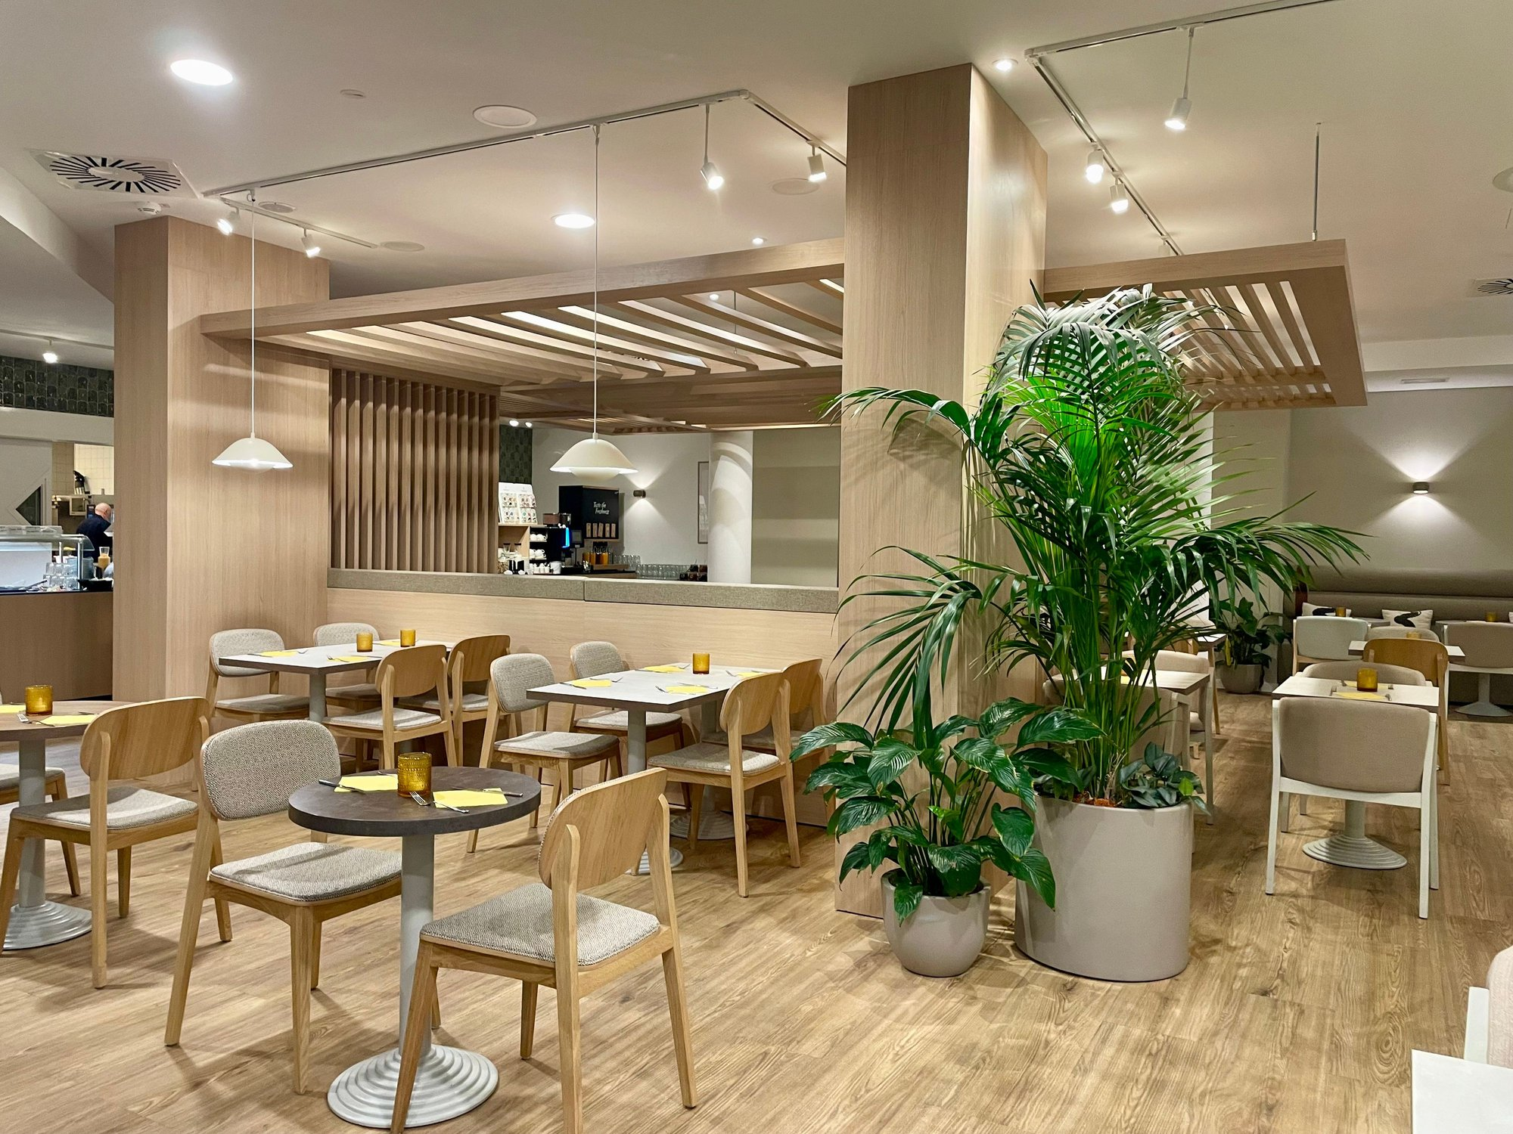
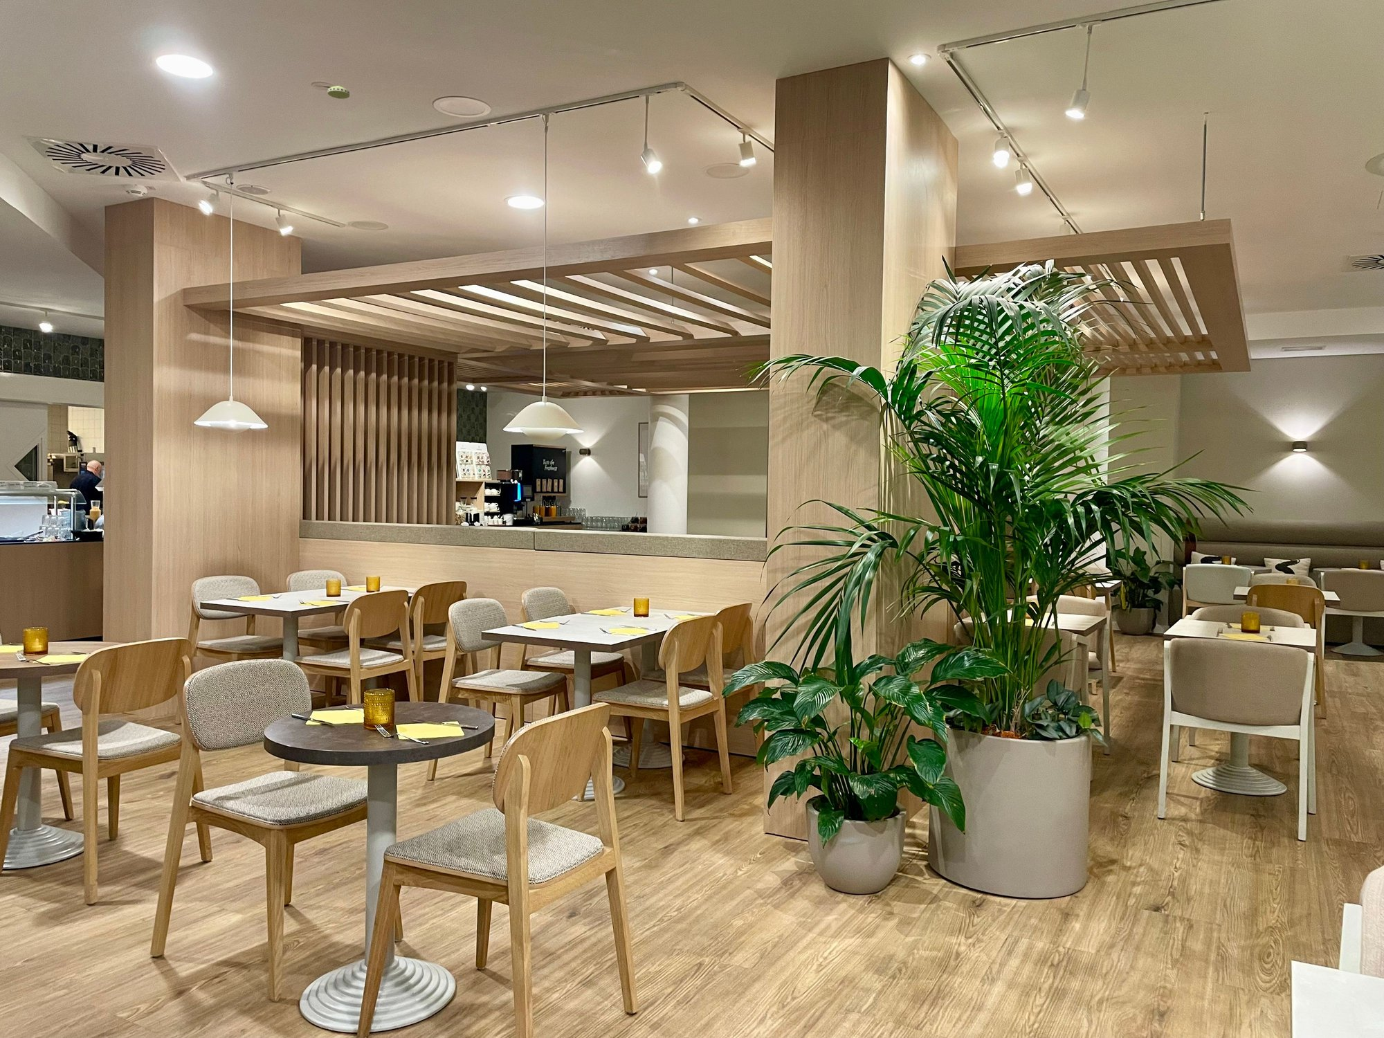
+ smoke detector (339, 92)
